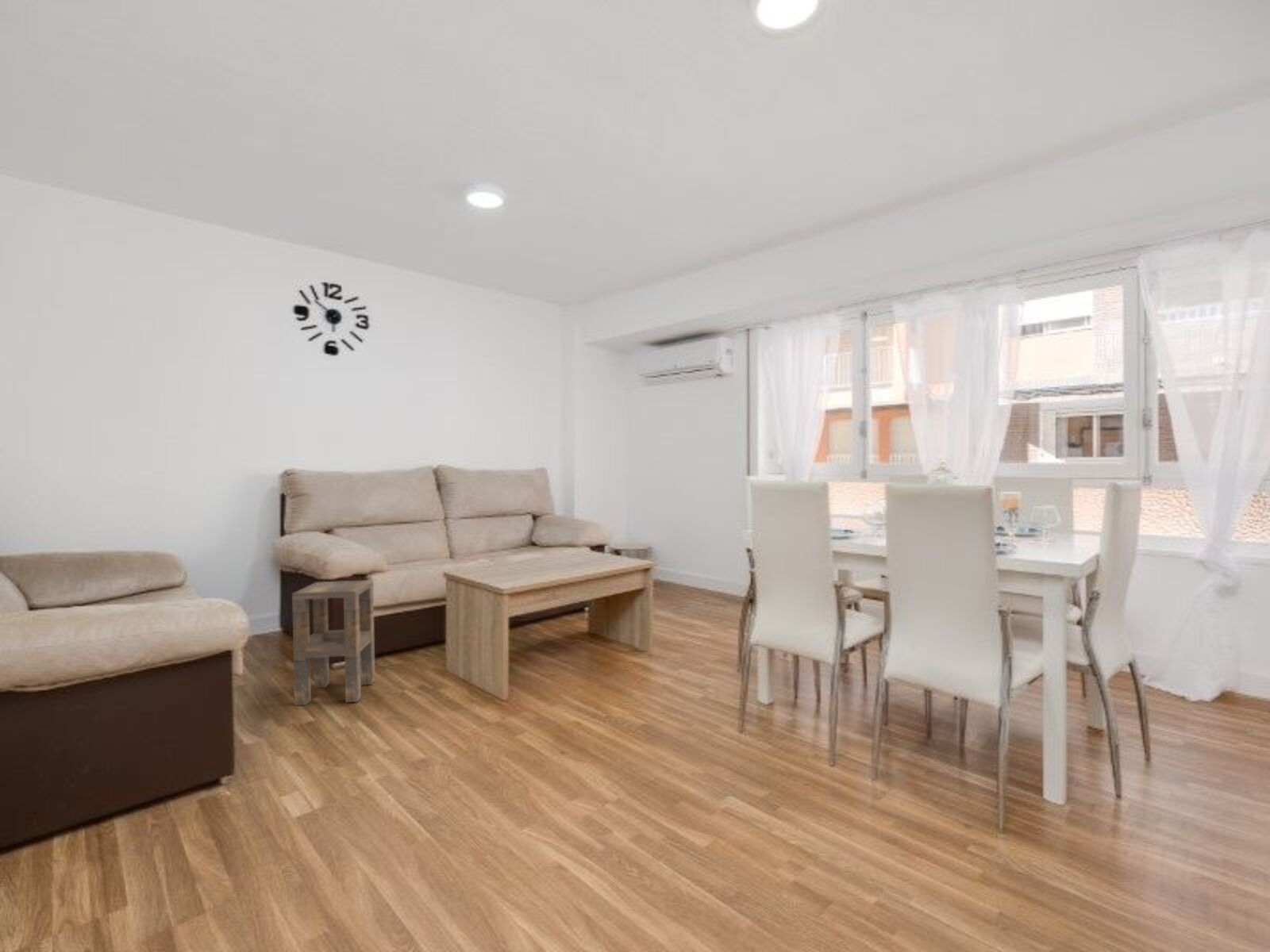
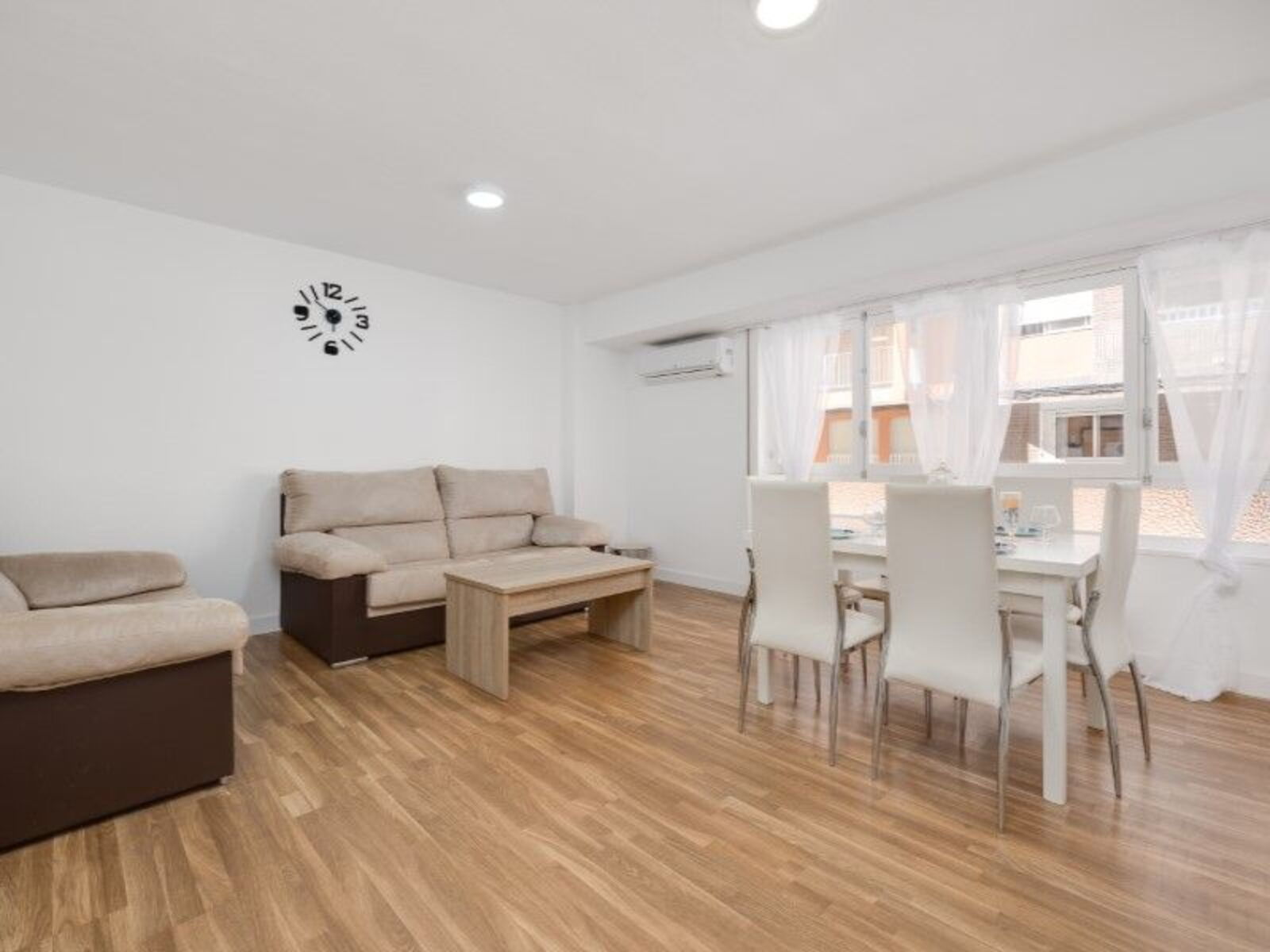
- side table (336, 639)
